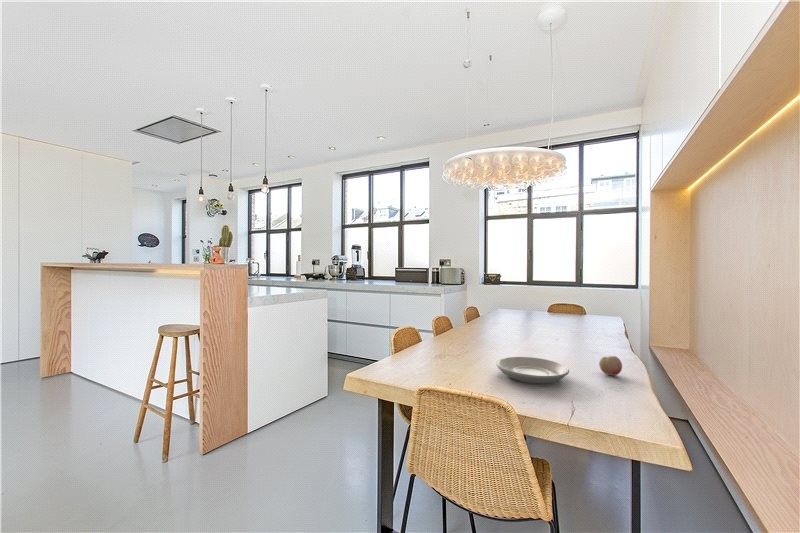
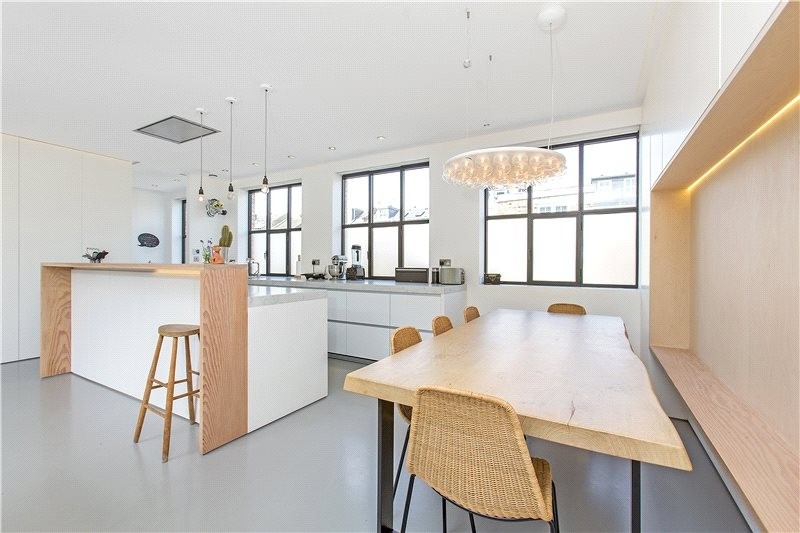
- plate (531, 370)
- fruit (610, 365)
